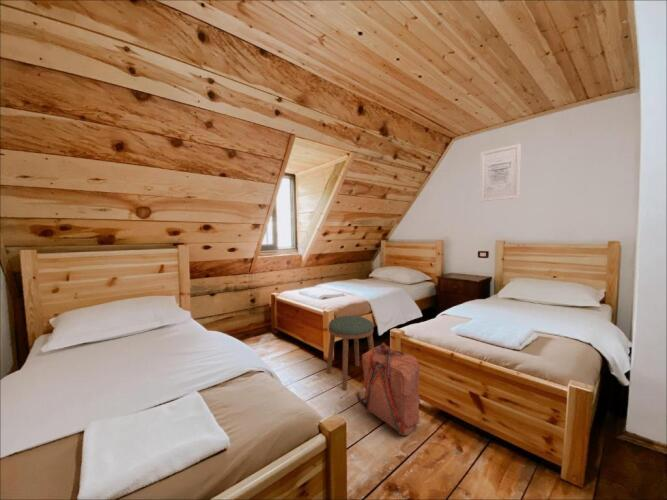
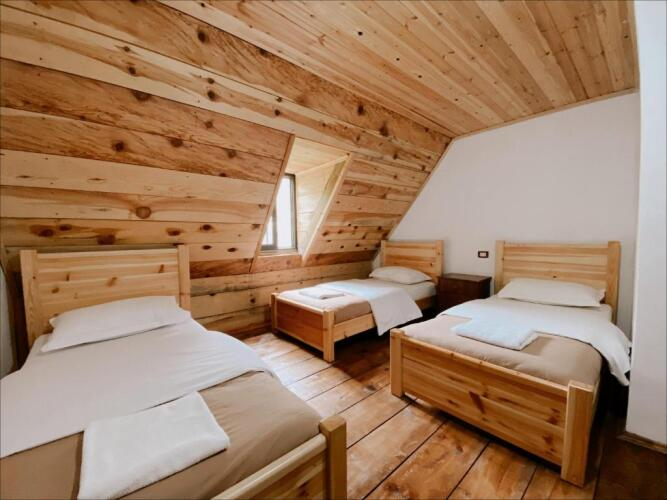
- wall art (499, 174)
- stool (354, 348)
- backpack (389, 384)
